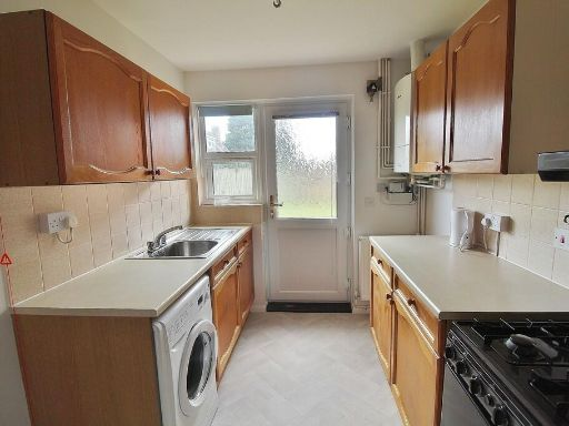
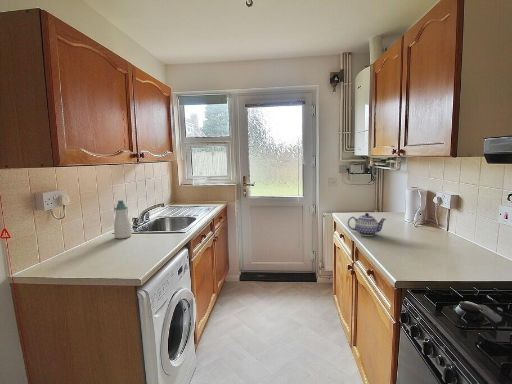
+ soap bottle (121, 218)
+ teapot (366, 223)
